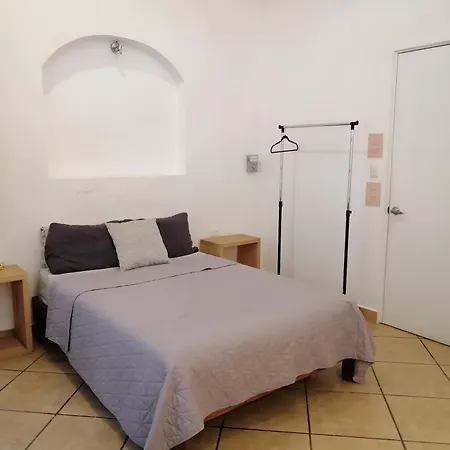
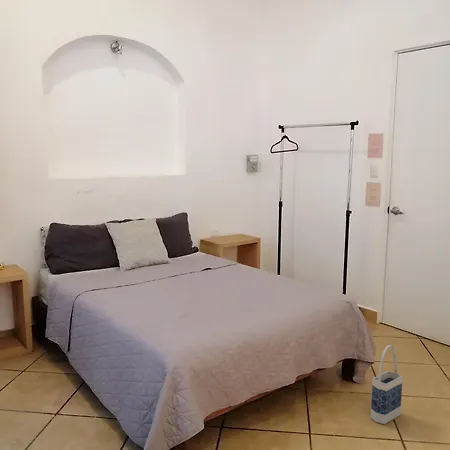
+ bag (387, 381)
